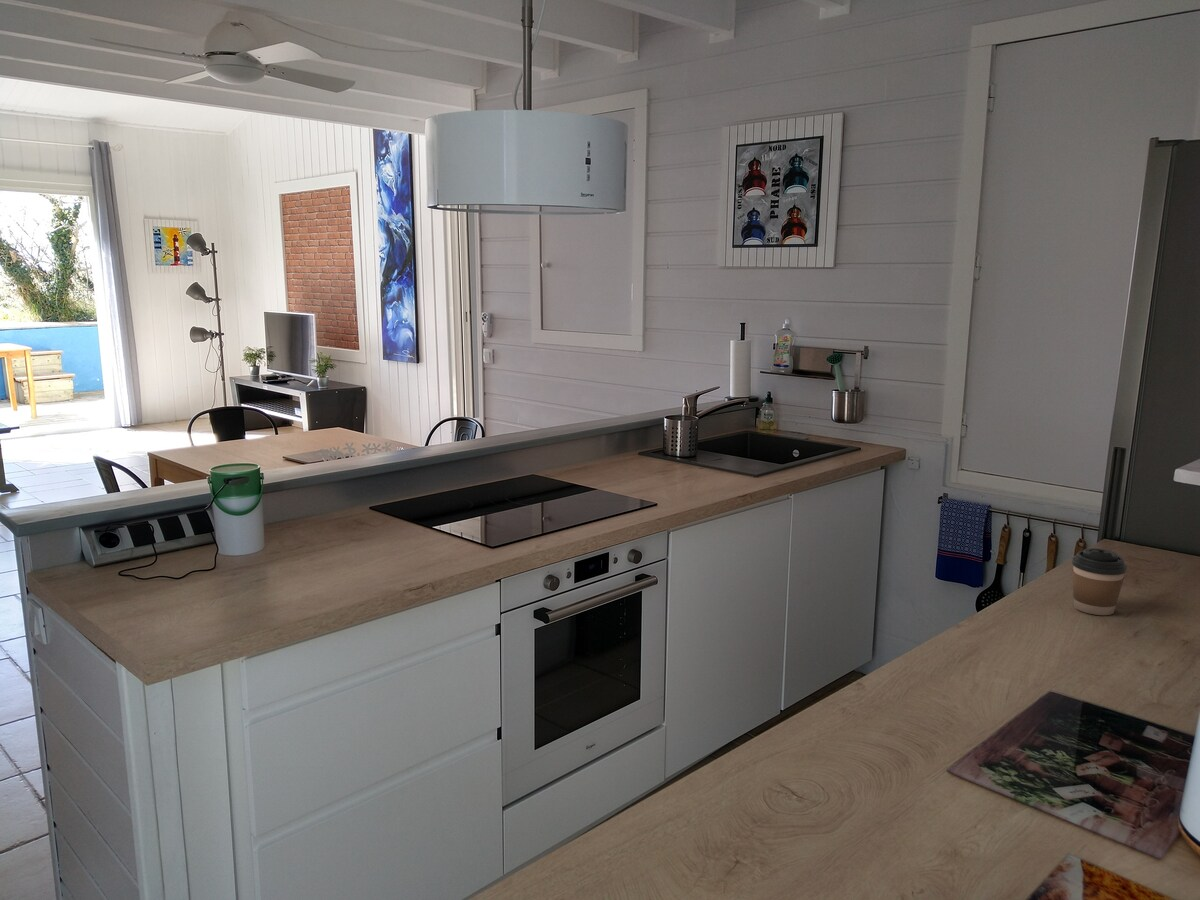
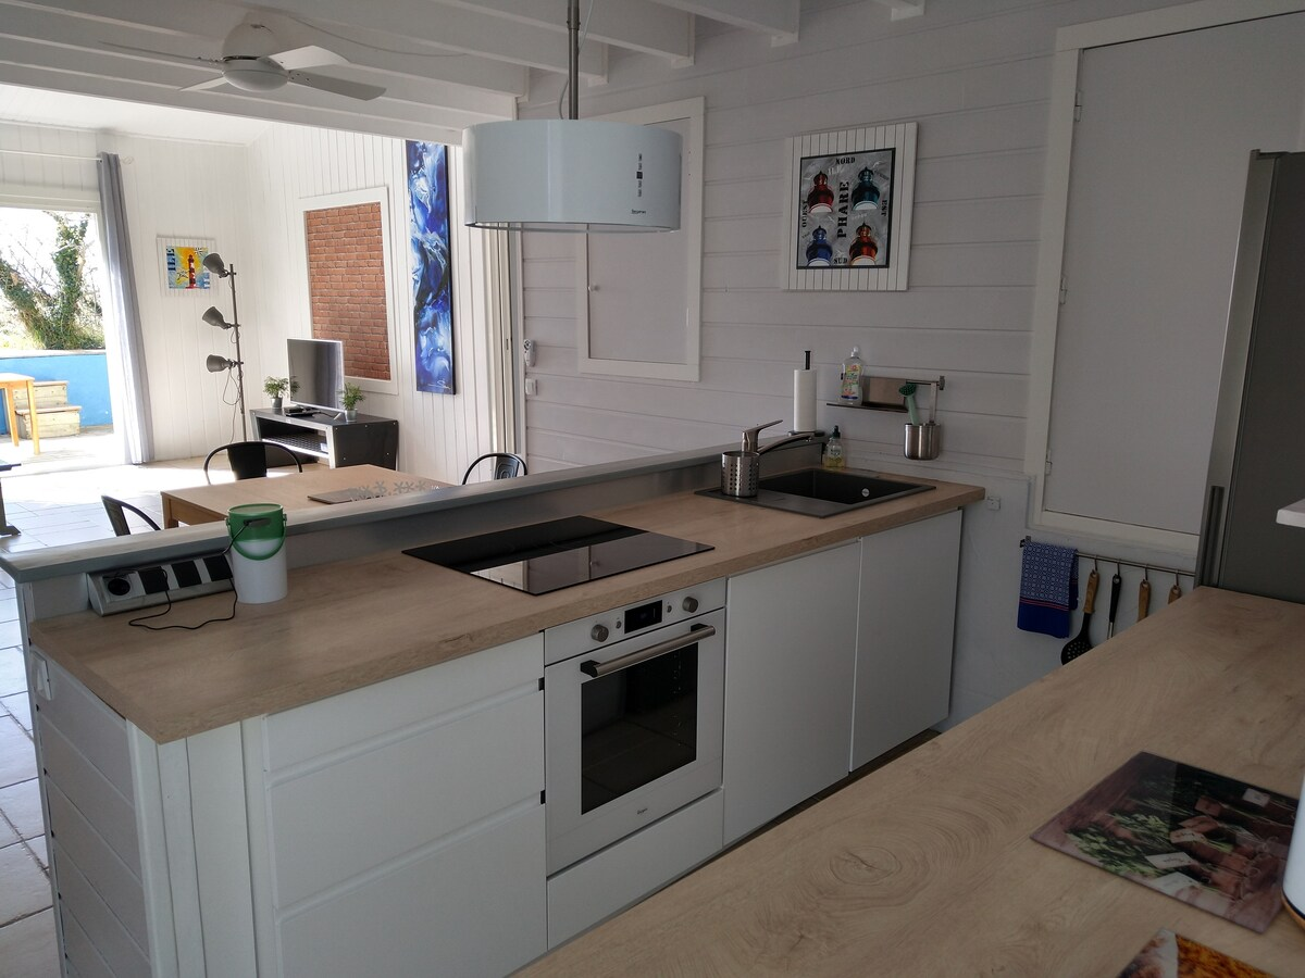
- coffee cup (1097, 578)
